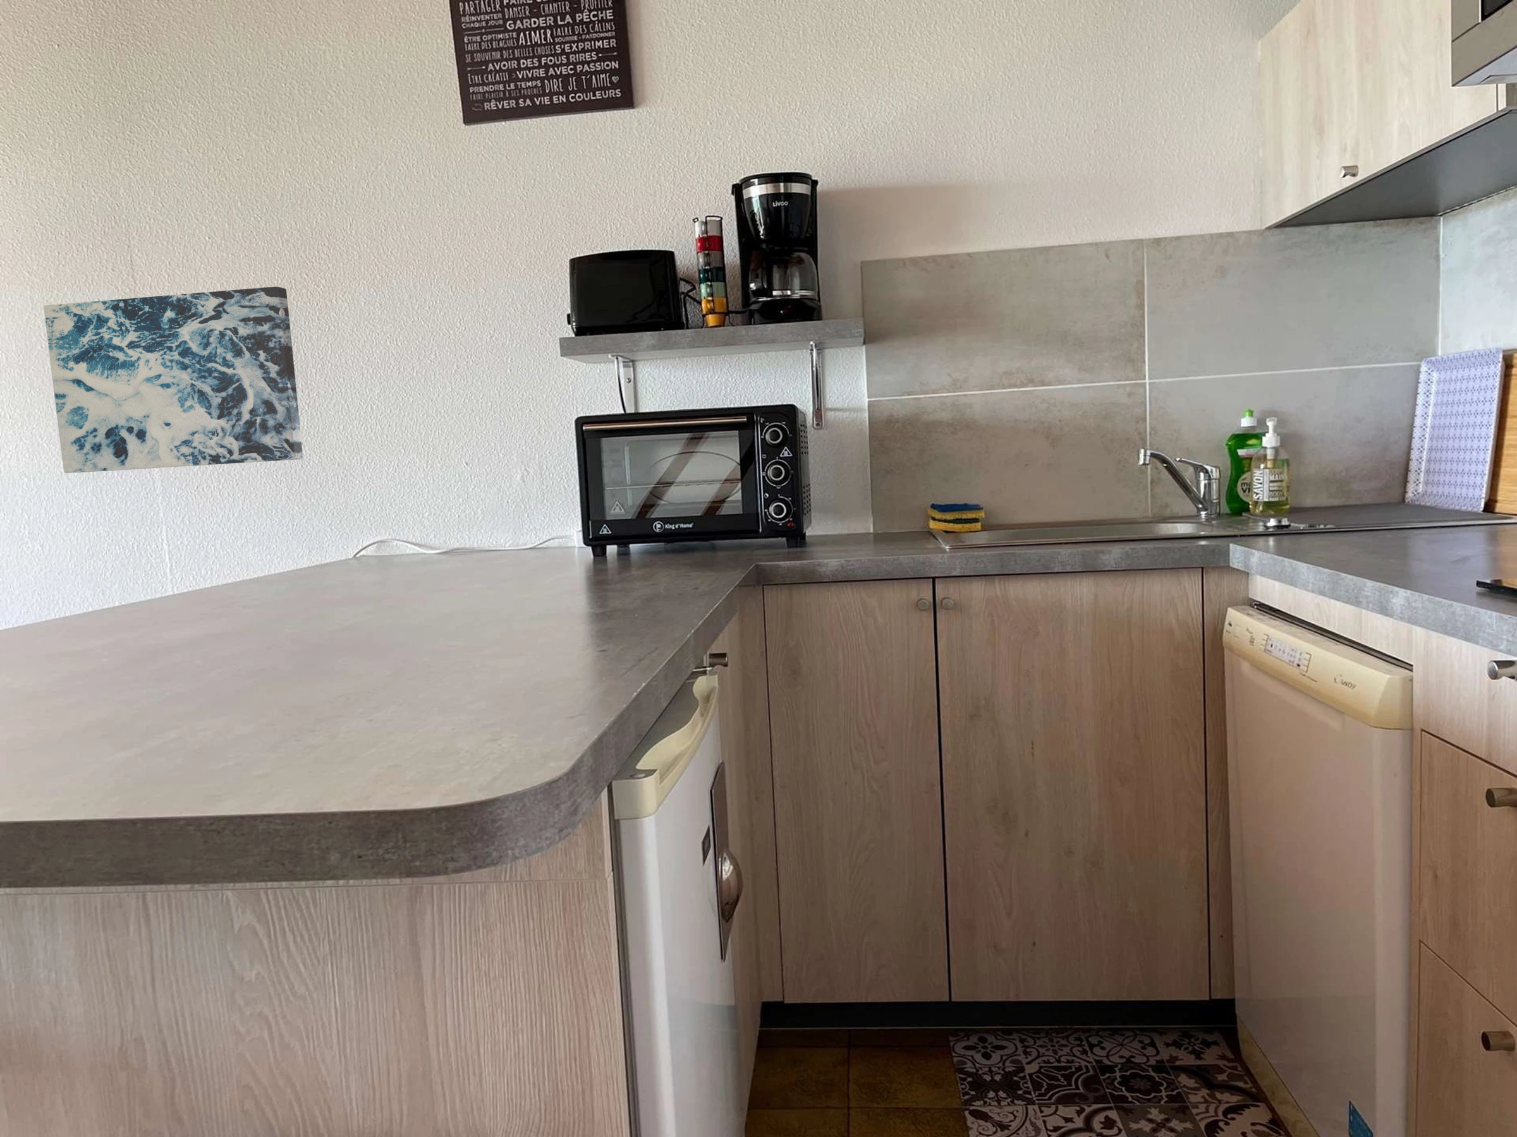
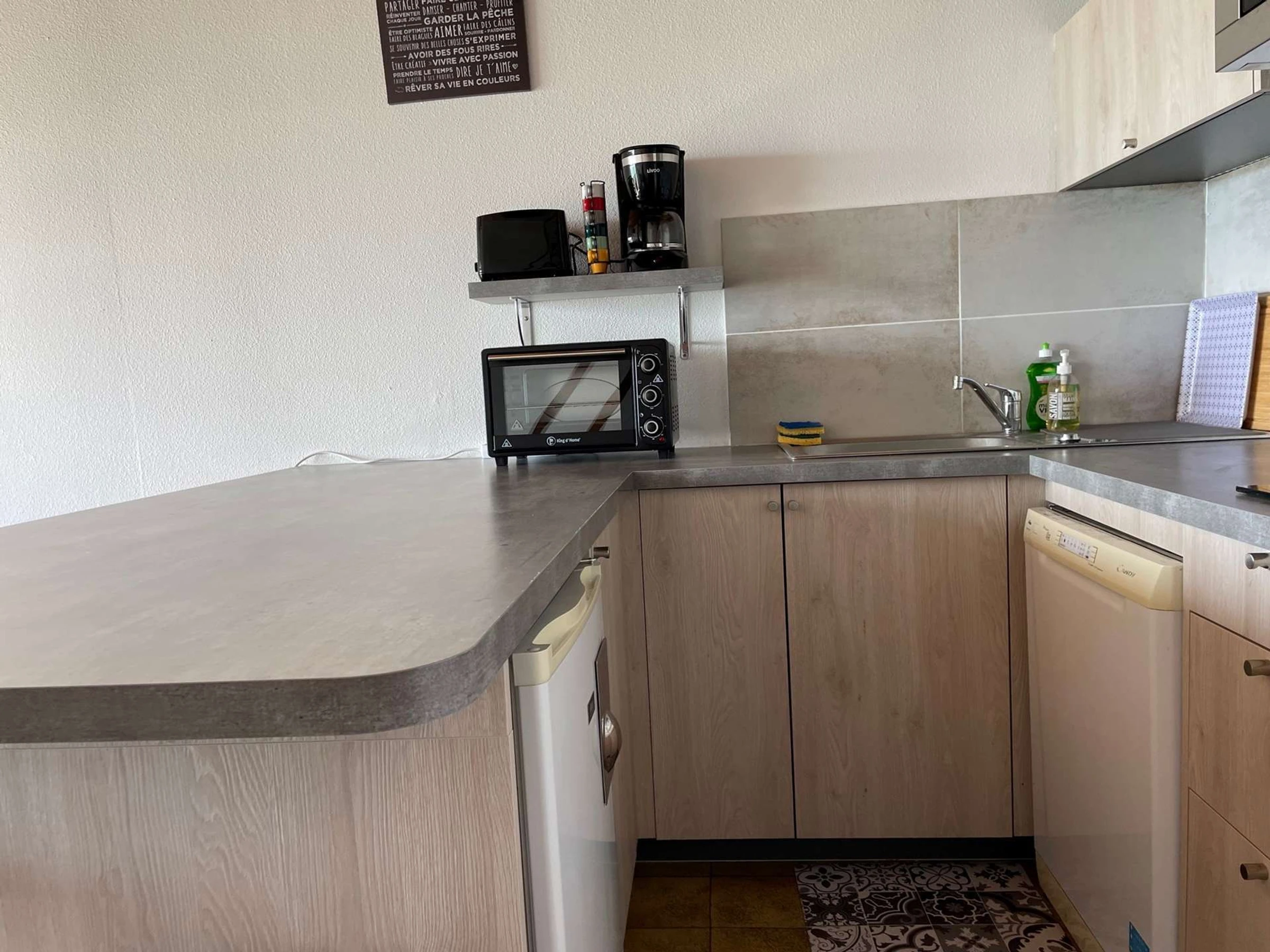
- wall art (174, 382)
